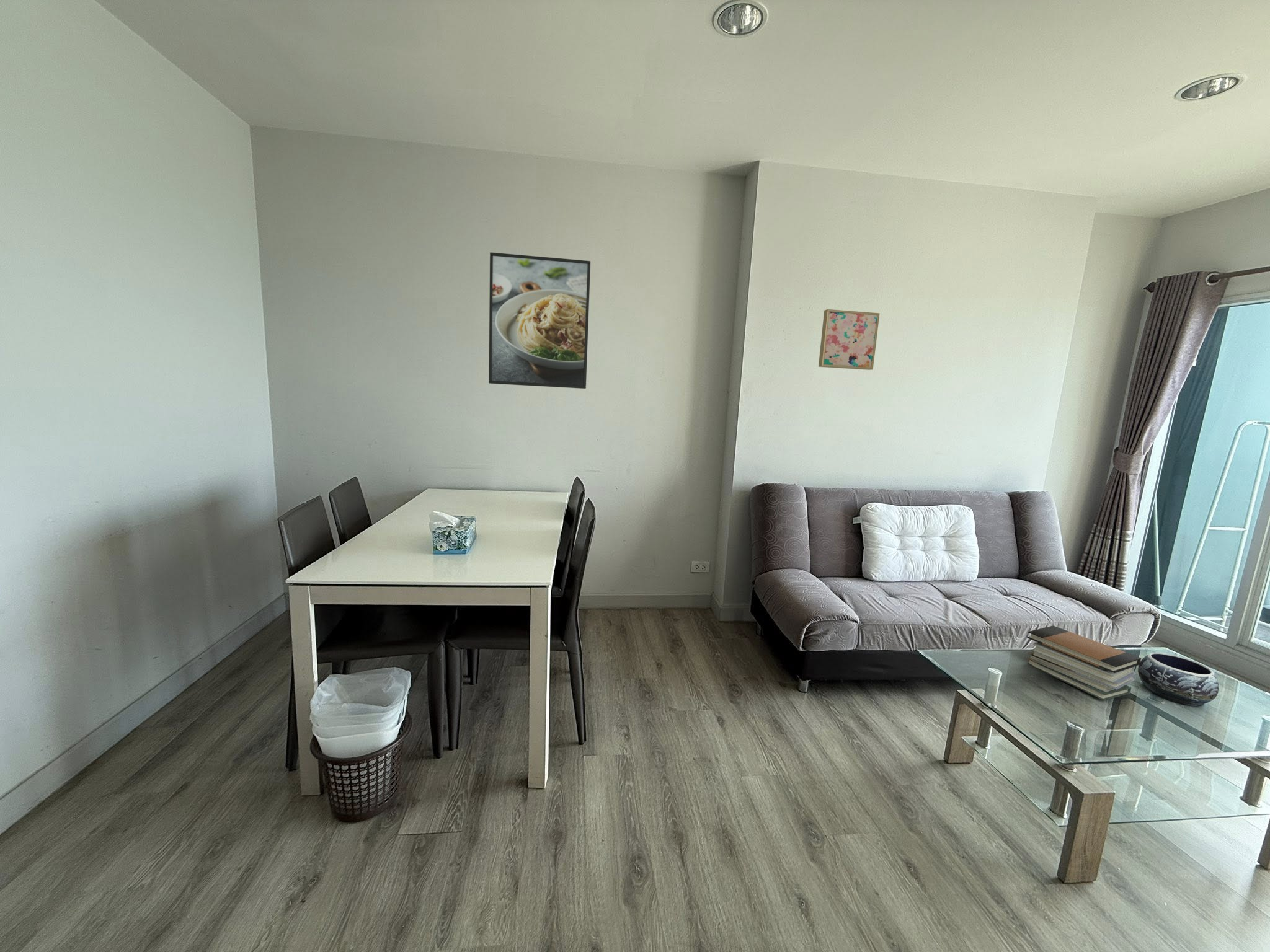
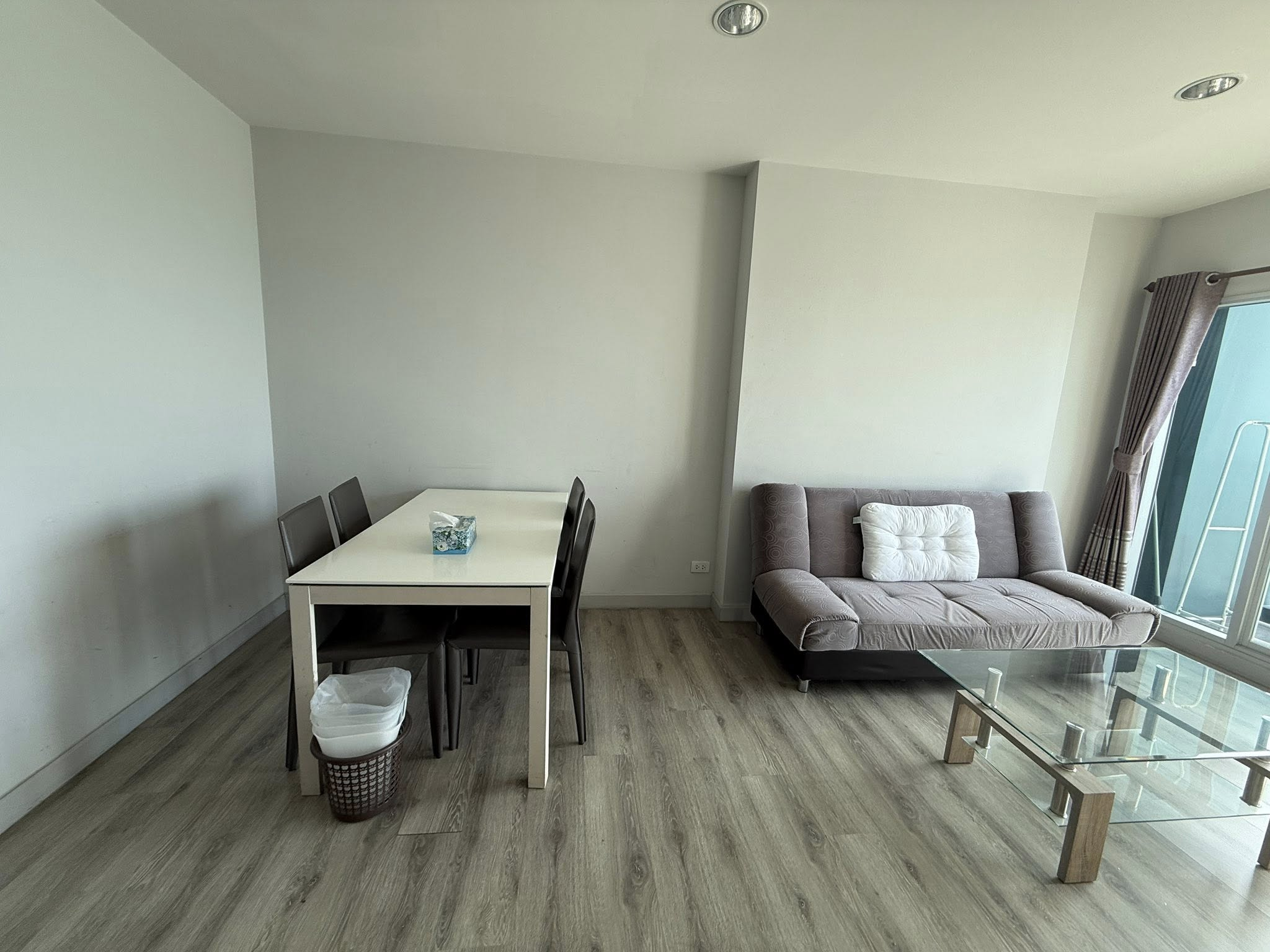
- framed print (539, 322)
- wall art (848, 340)
- book stack (1080, 661)
- decorative bowl (1176, 678)
